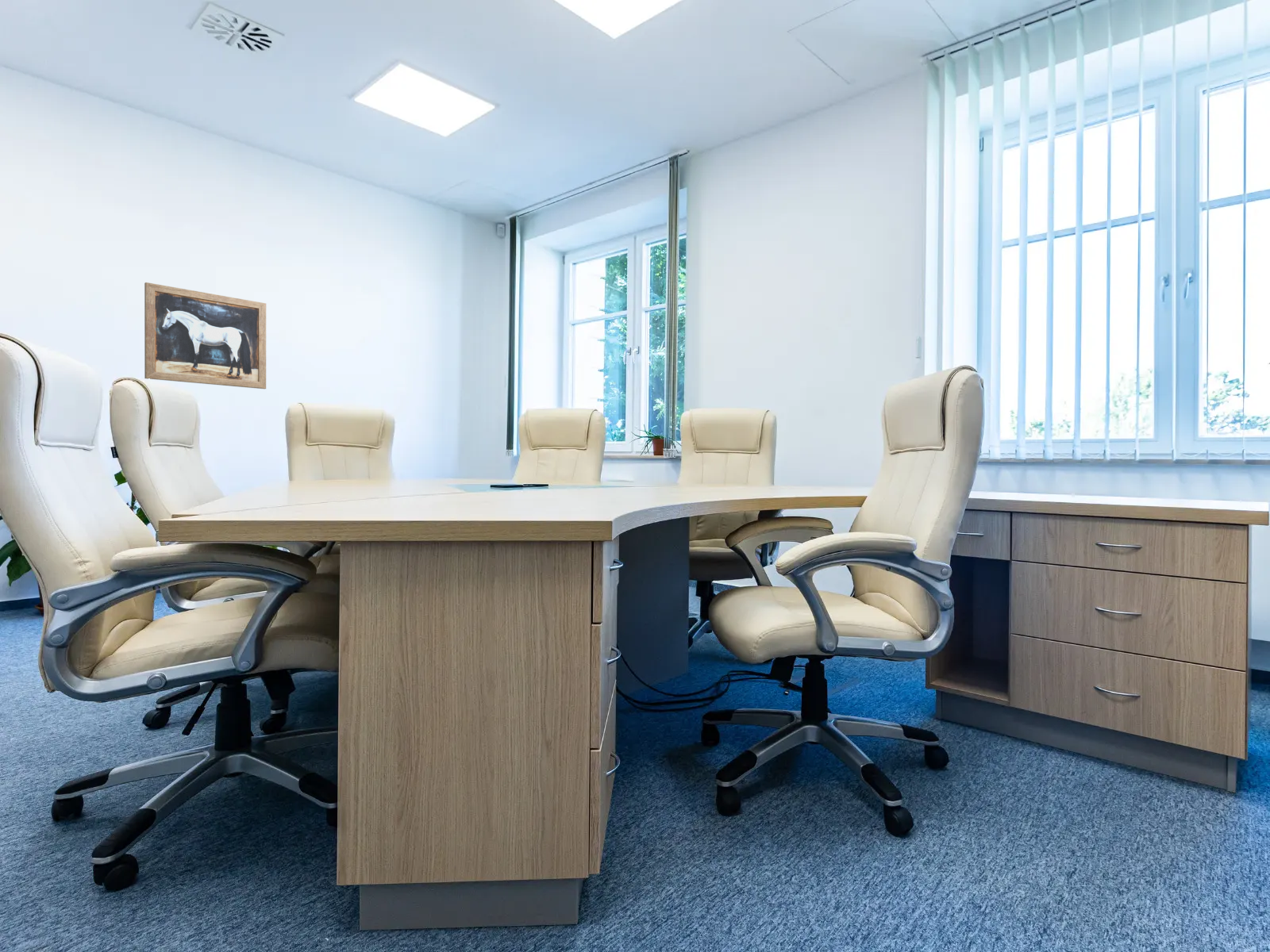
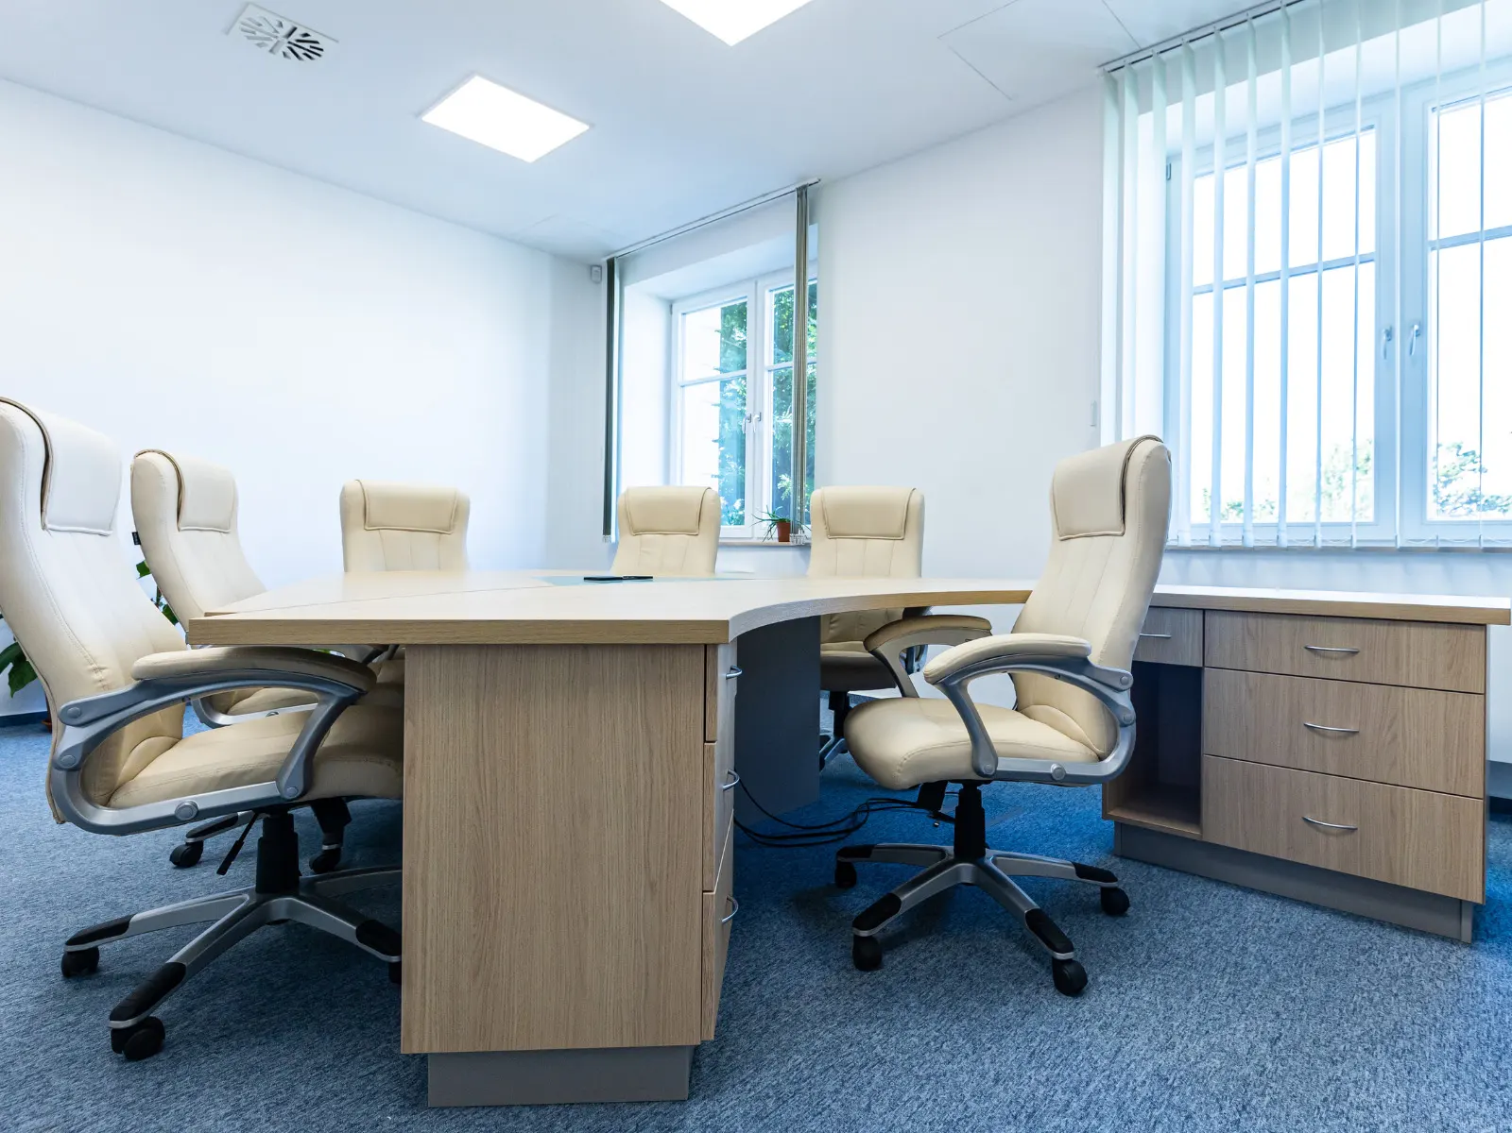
- wall art (209, 339)
